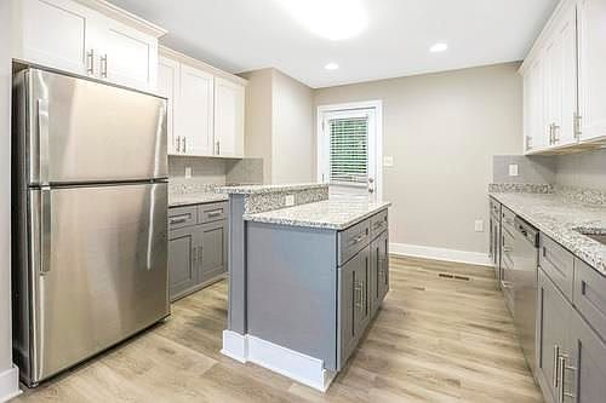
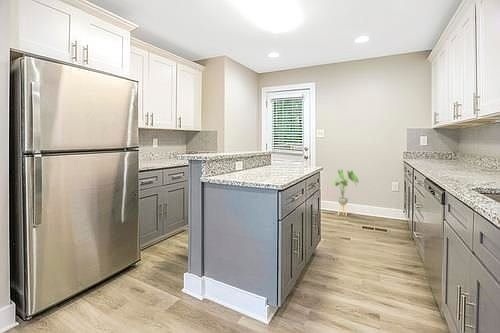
+ house plant (344, 191)
